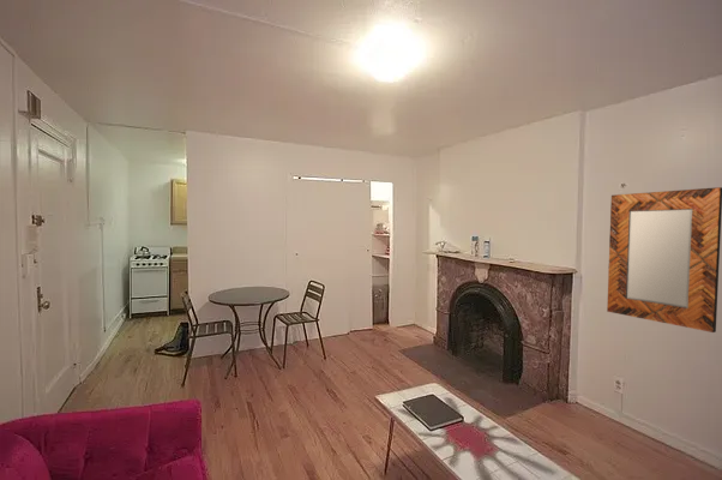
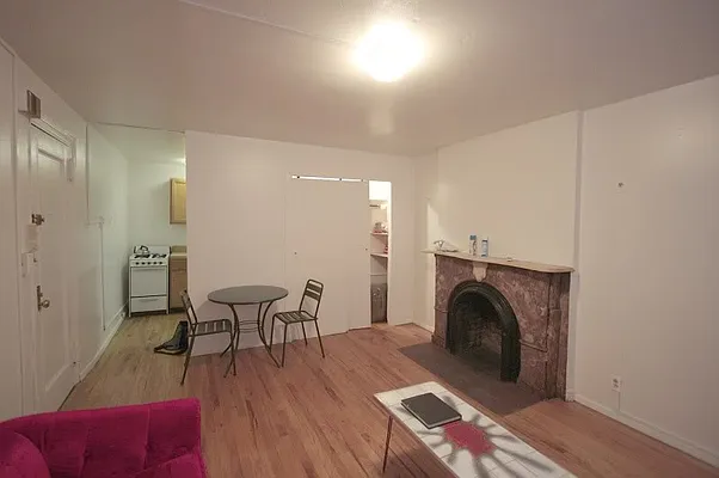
- home mirror (657, 256)
